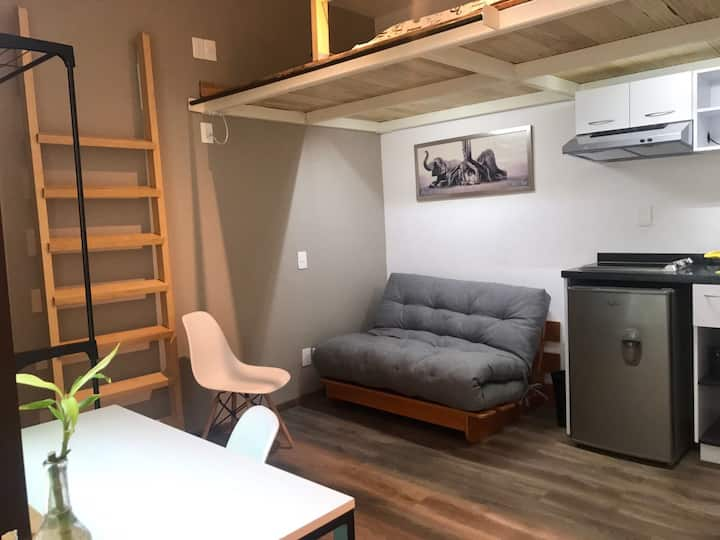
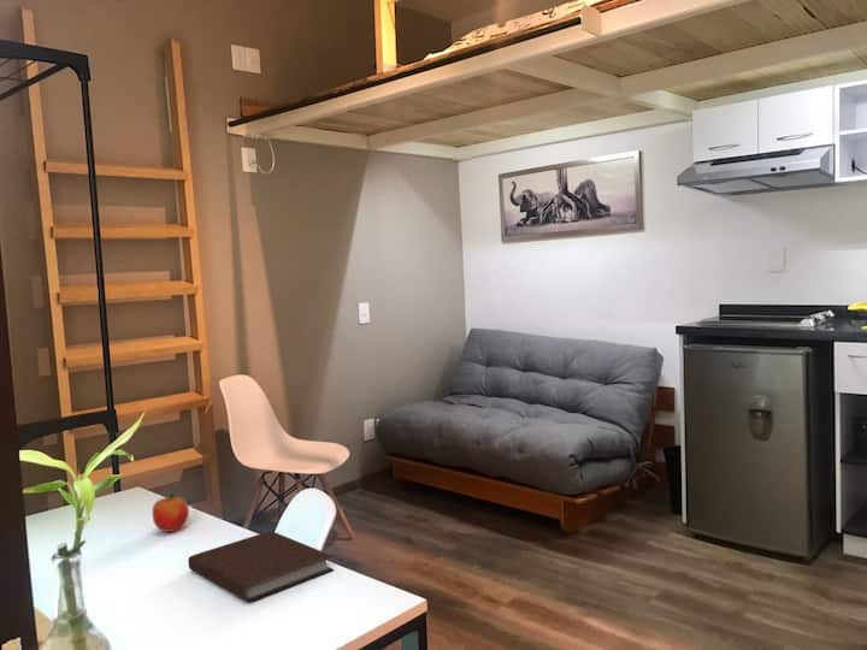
+ fruit (171, 510)
+ notebook (260, 562)
